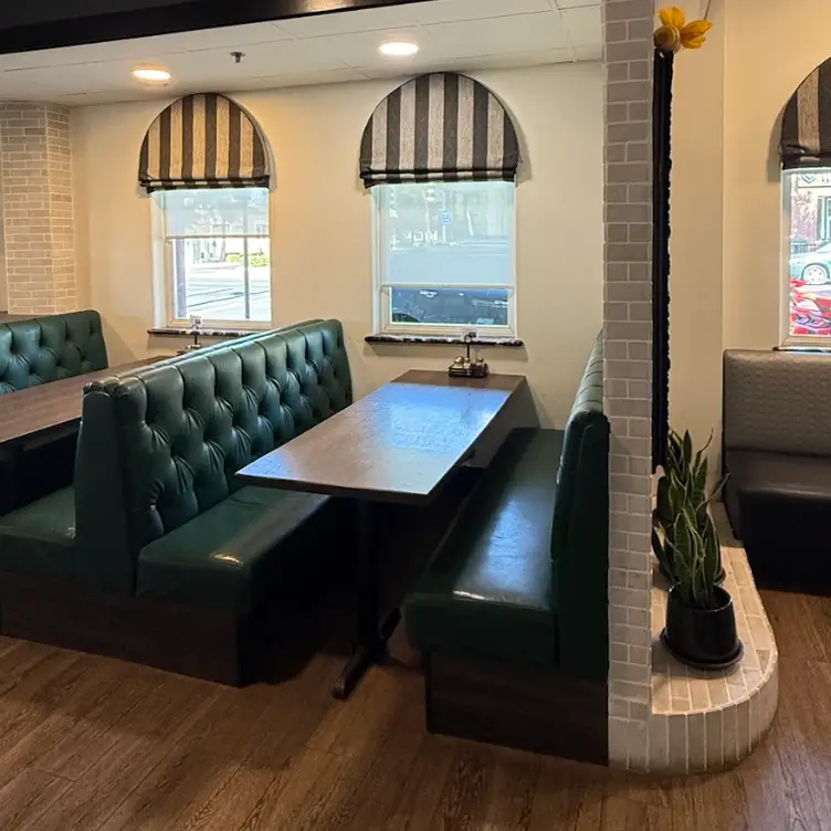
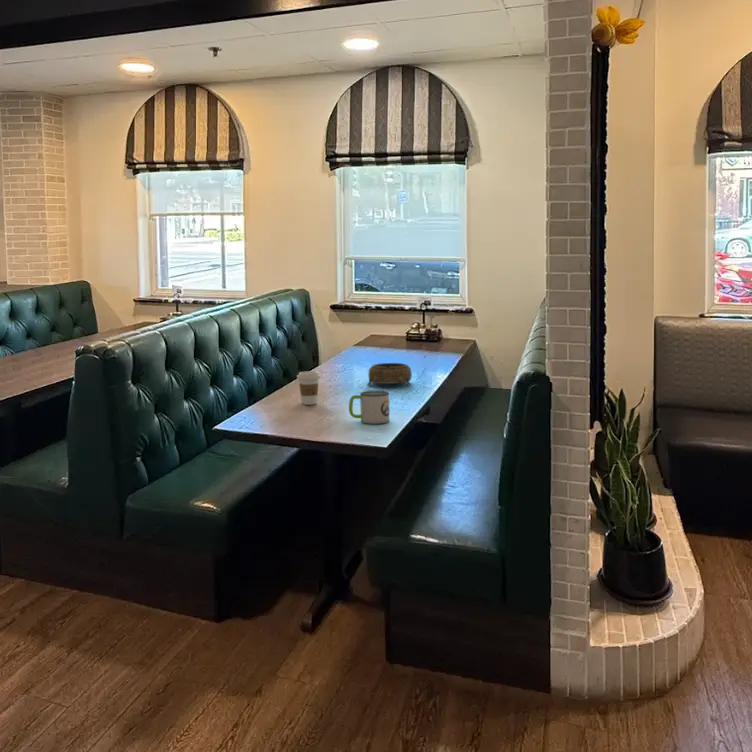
+ coffee cup (308, 387)
+ mug (369, 407)
+ decorative bowl (391, 374)
